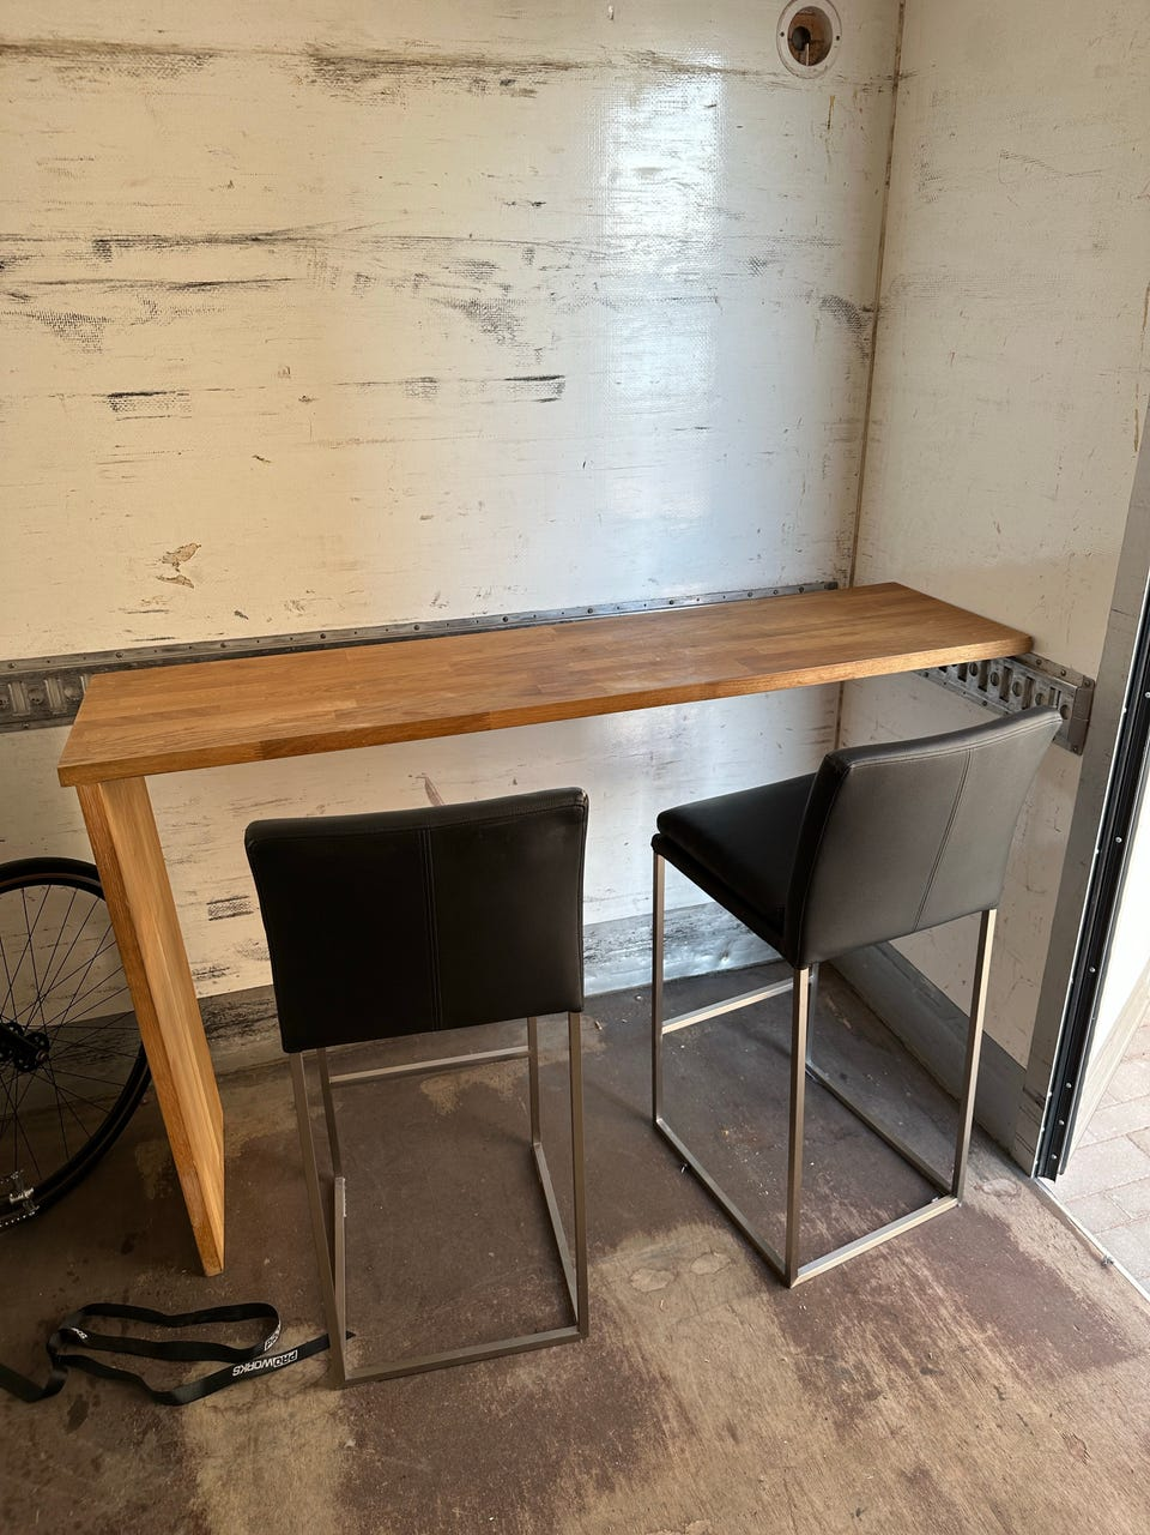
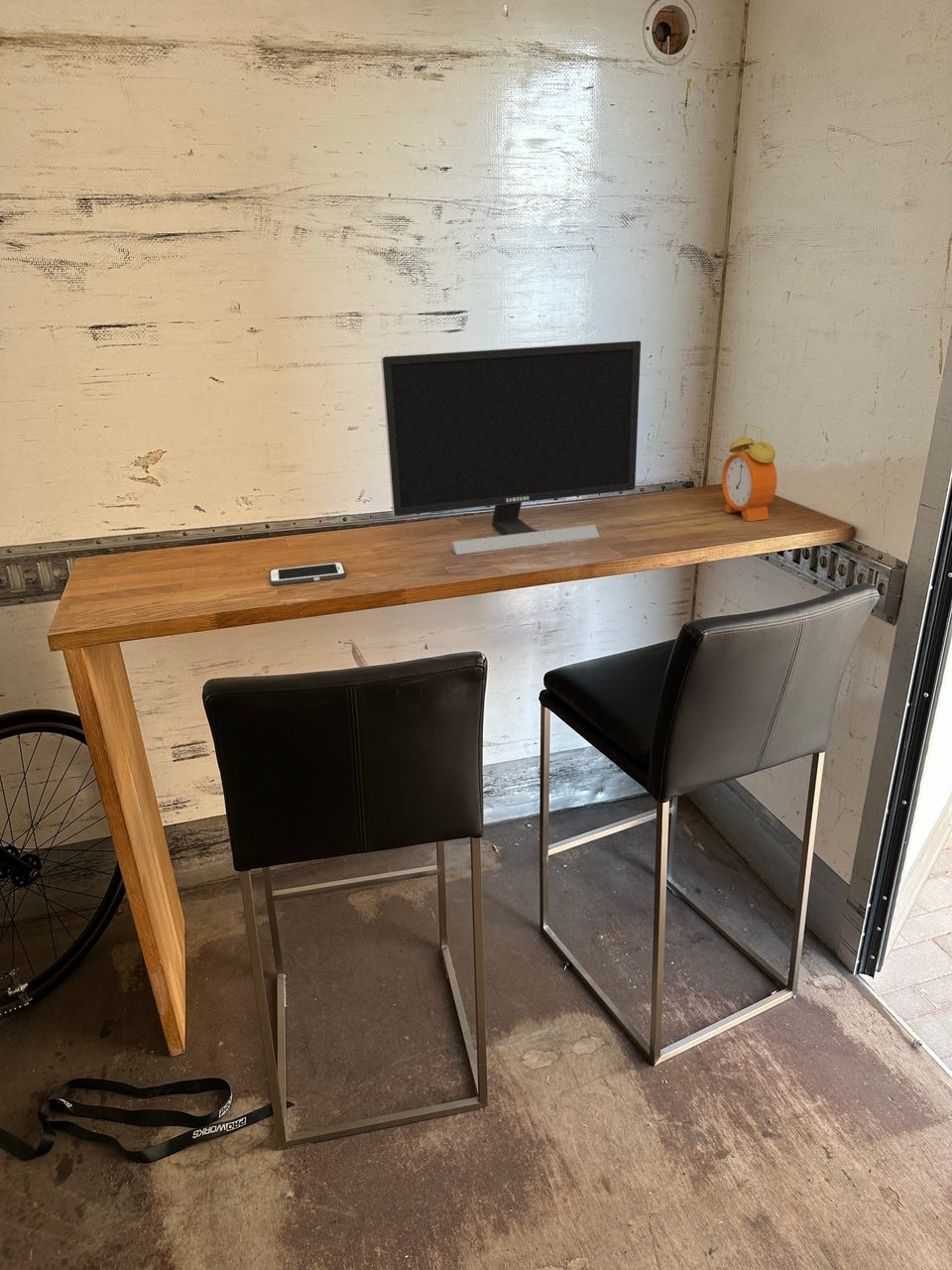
+ cell phone (306, 573)
+ monitor (514, 444)
+ alarm clock (749, 471)
